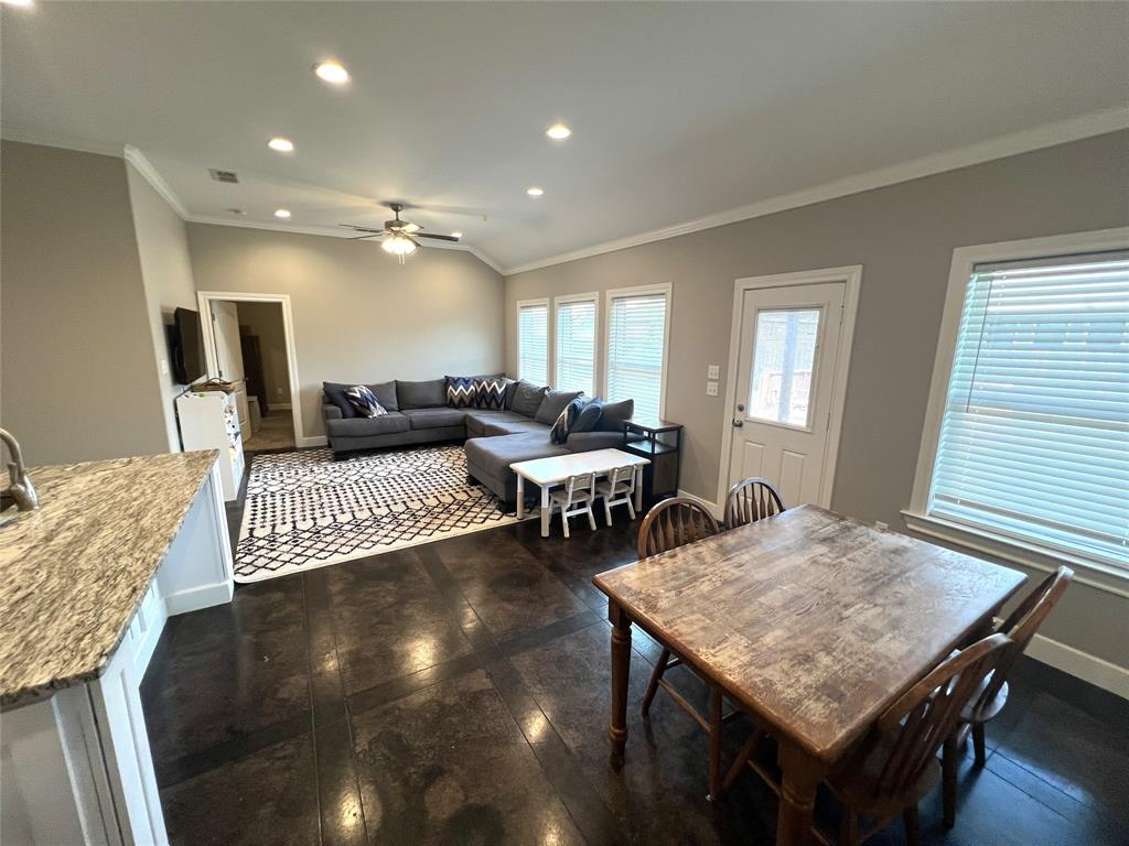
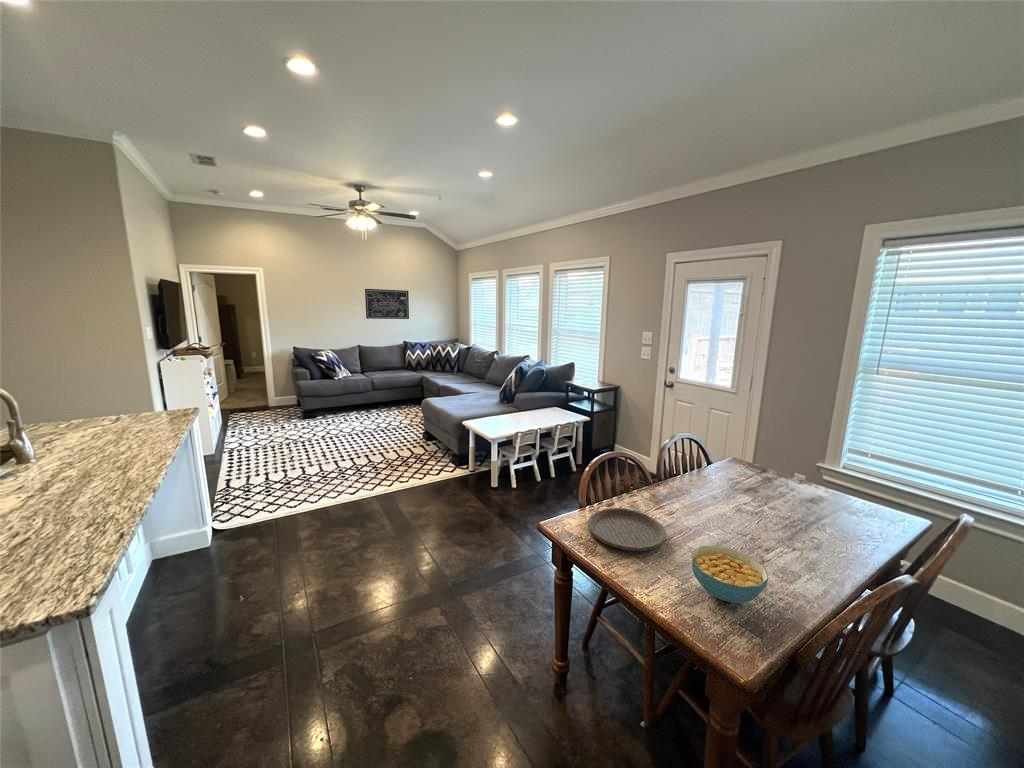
+ wall art (387, 304)
+ cereal bowl (726, 579)
+ plate (625, 528)
